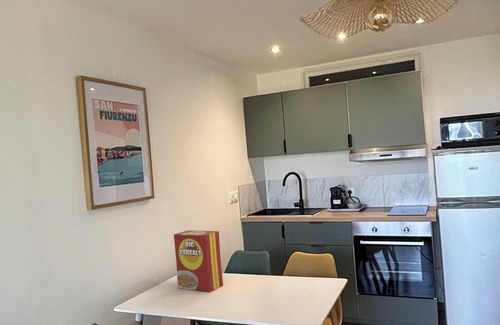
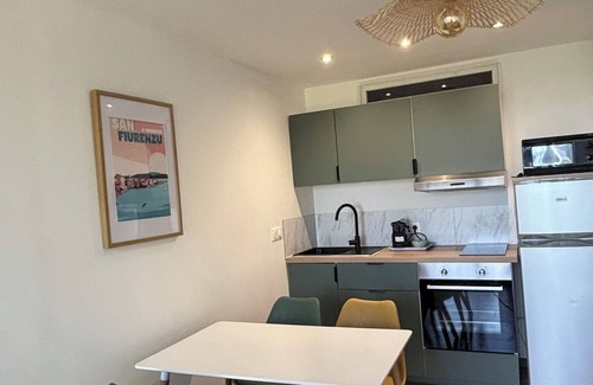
- cereal box (198, 259)
